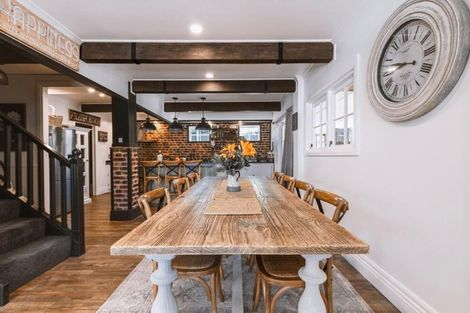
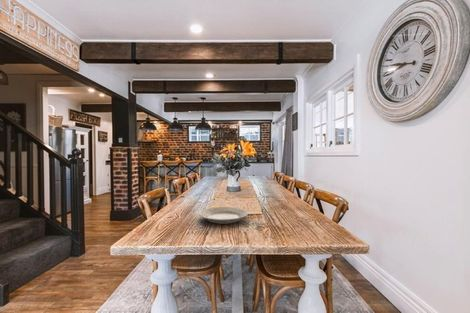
+ plate (223, 215)
